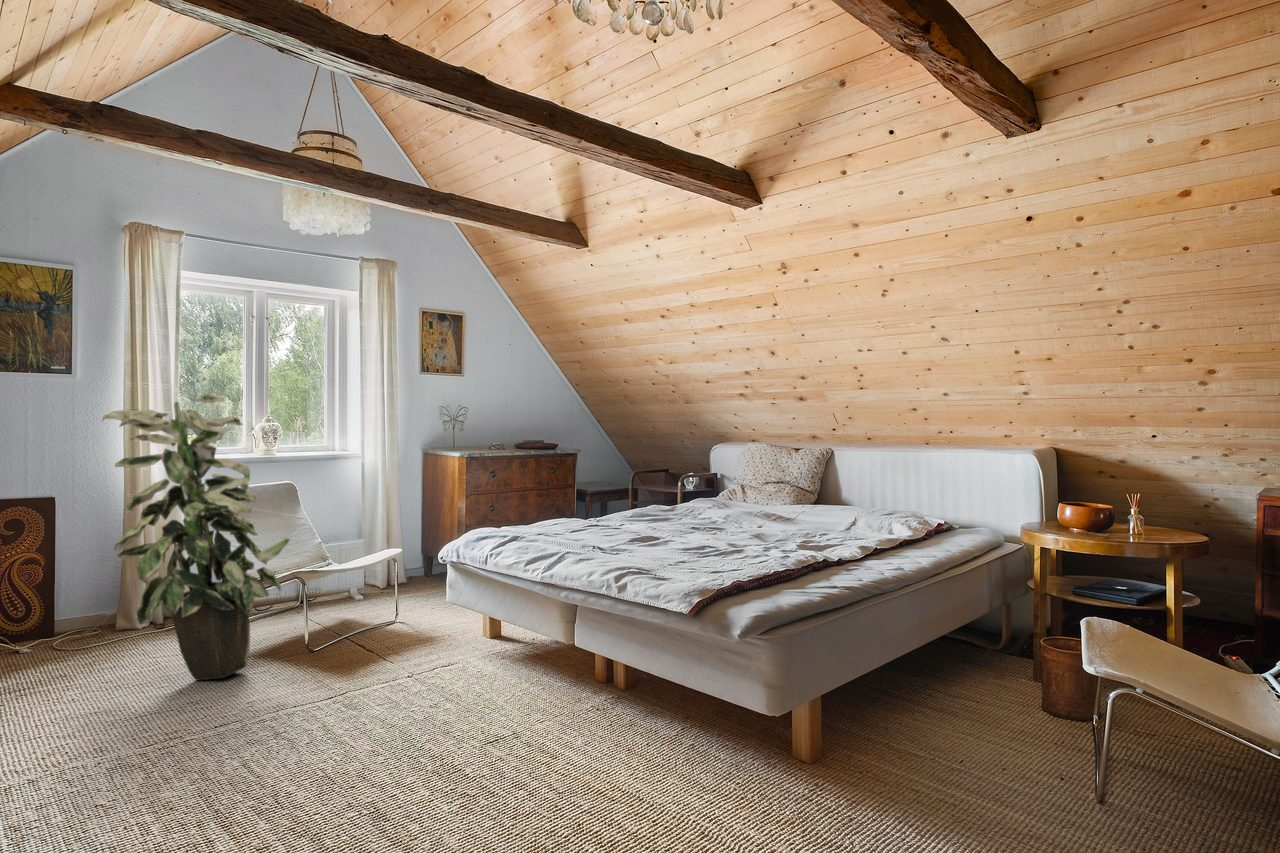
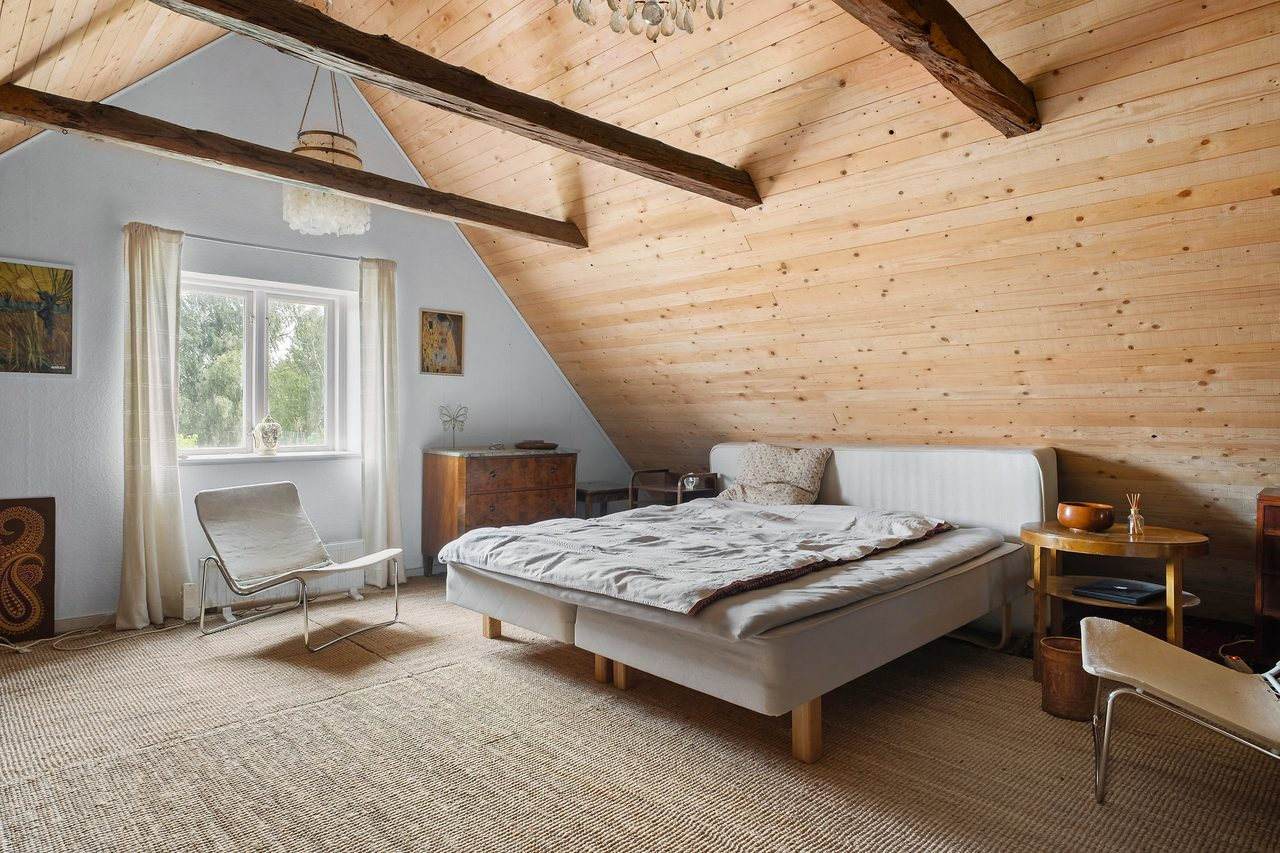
- indoor plant (198, 537)
